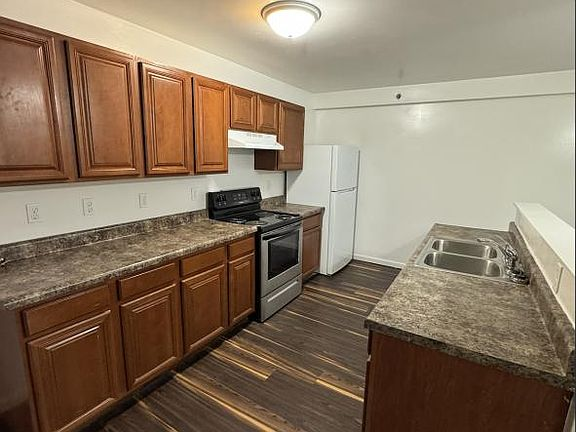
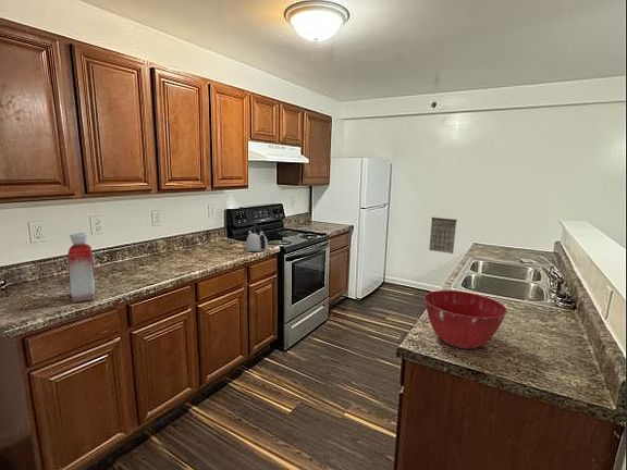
+ mixing bowl (462, 321)
+ kettle (256, 236)
+ calendar (442, 231)
+ bottle (81, 265)
